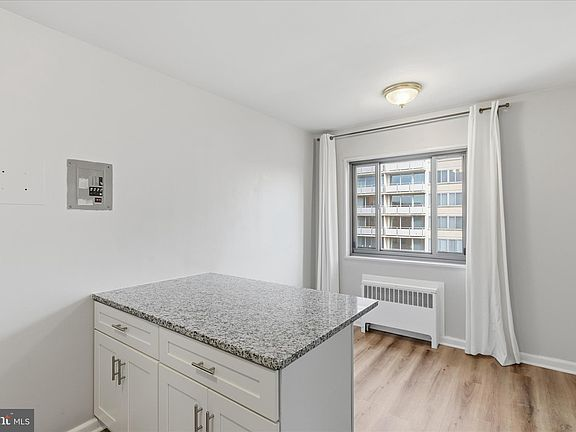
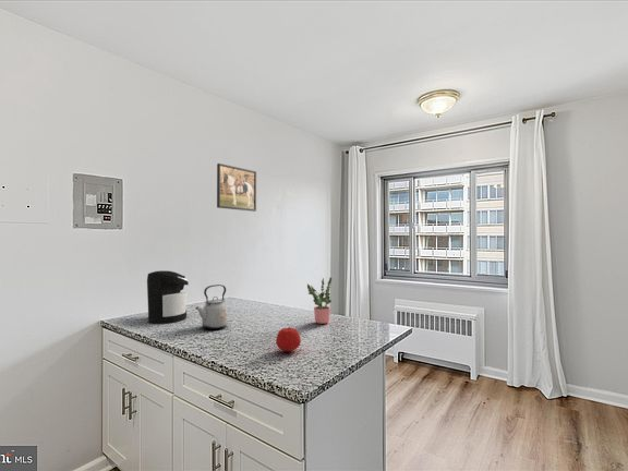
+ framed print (238, 189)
+ potted plant (316, 300)
+ kettle (210, 306)
+ apple (288, 338)
+ coffee maker (169, 293)
